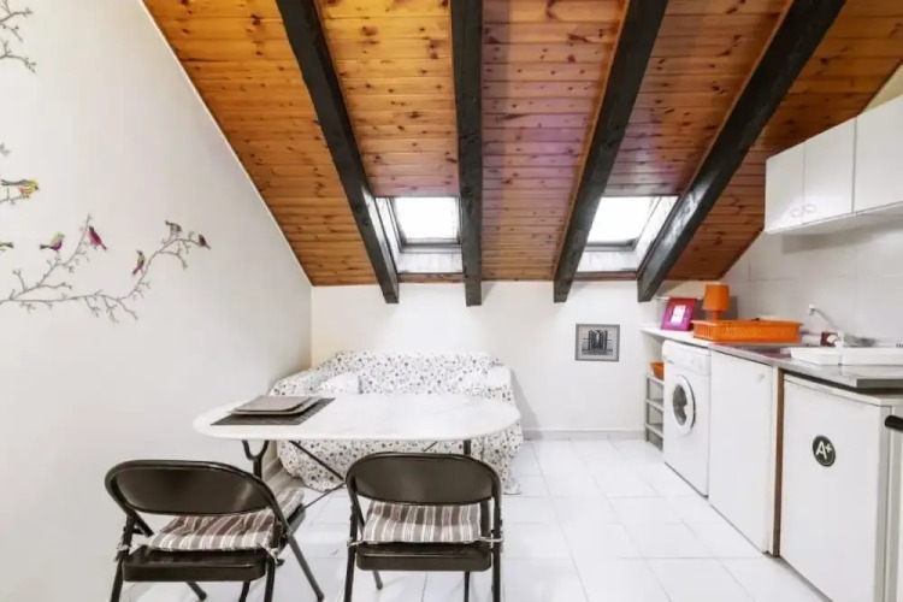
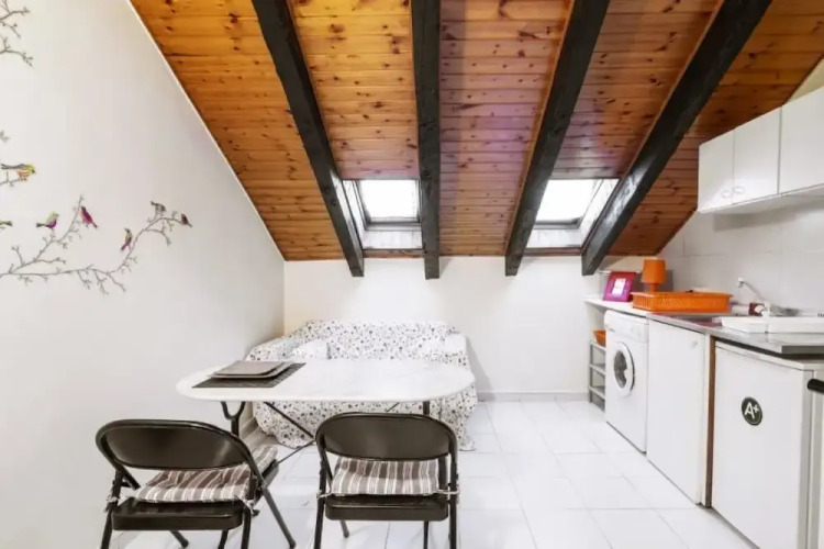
- wall art (597, 342)
